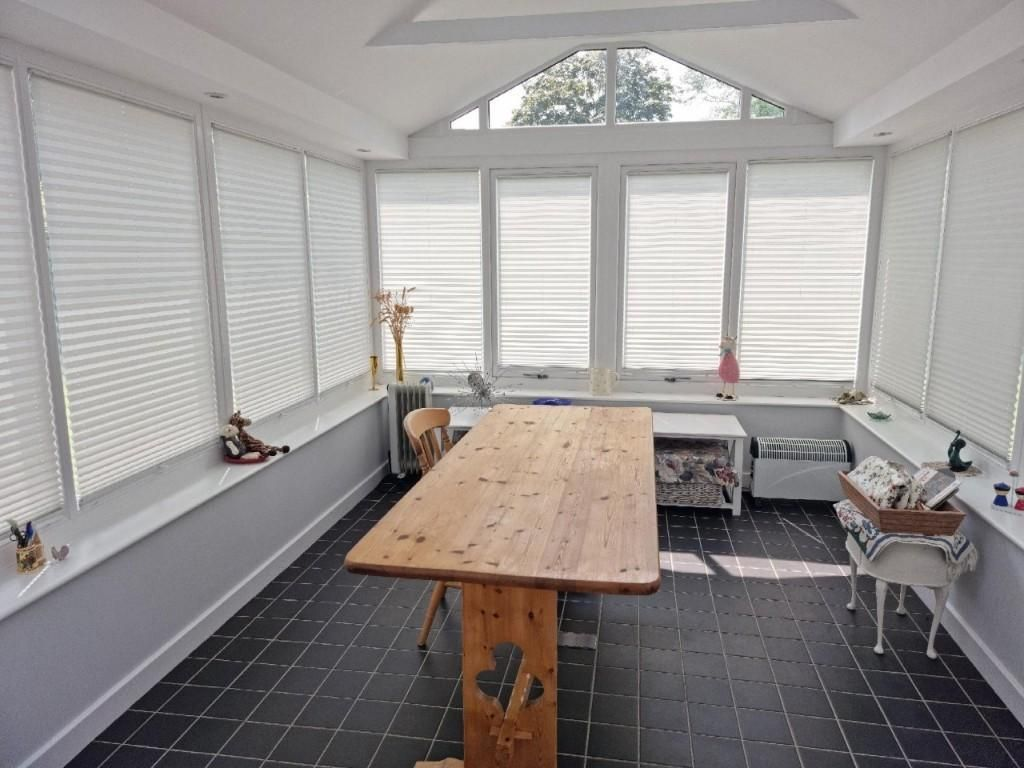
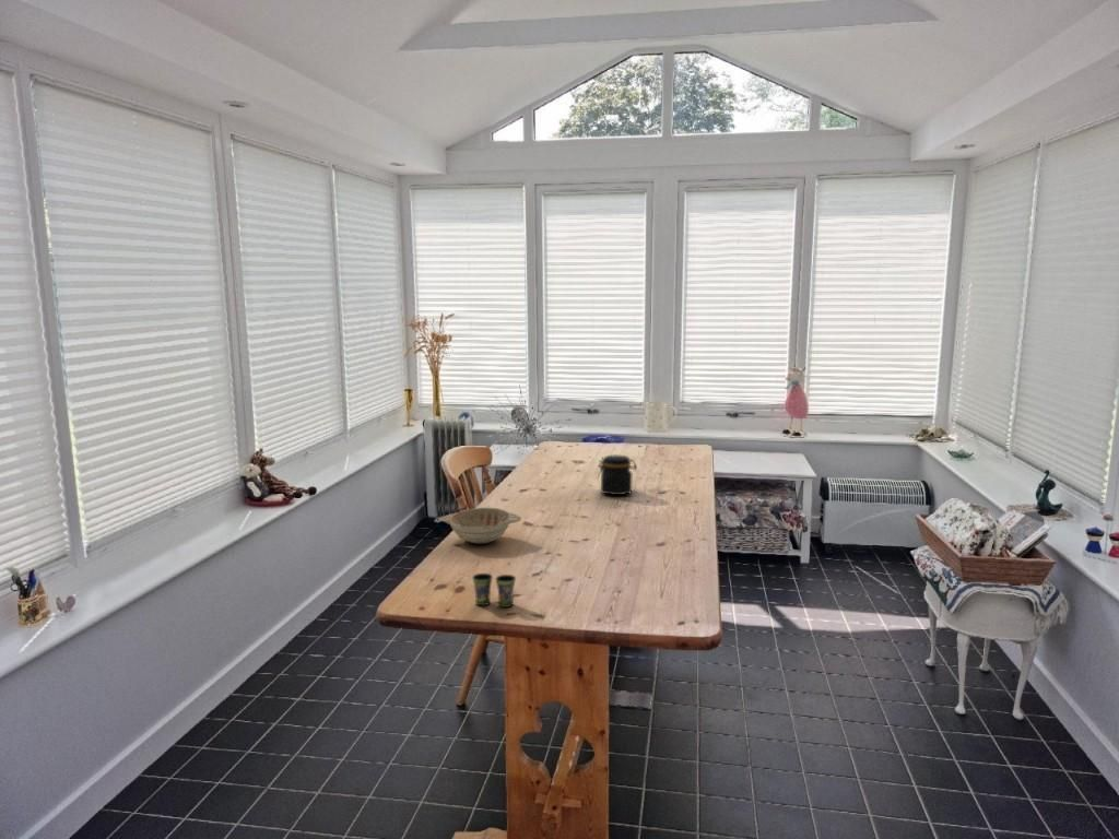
+ cup (490, 590)
+ decorative bowl (480, 528)
+ jar (616, 474)
